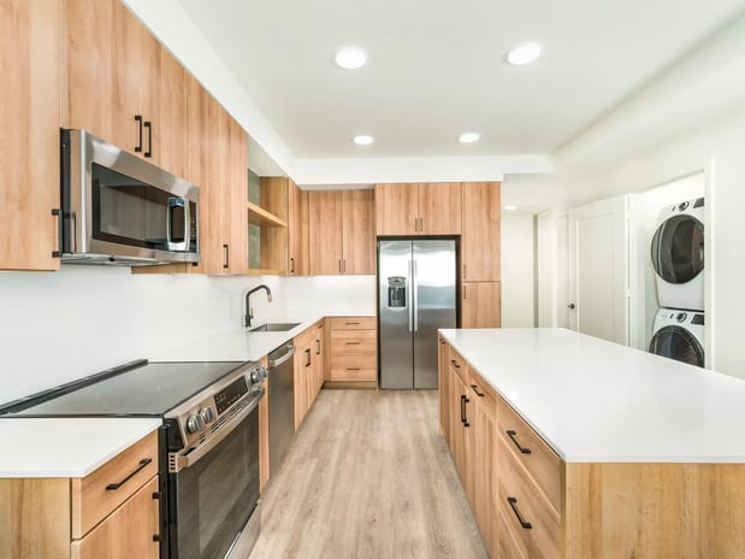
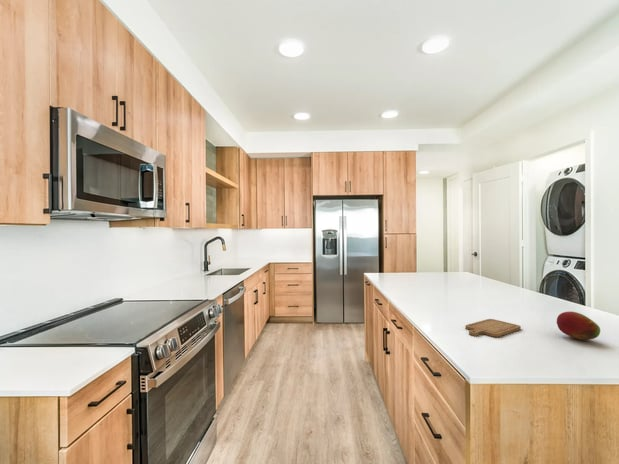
+ fruit (577, 325)
+ chopping board (489, 328)
